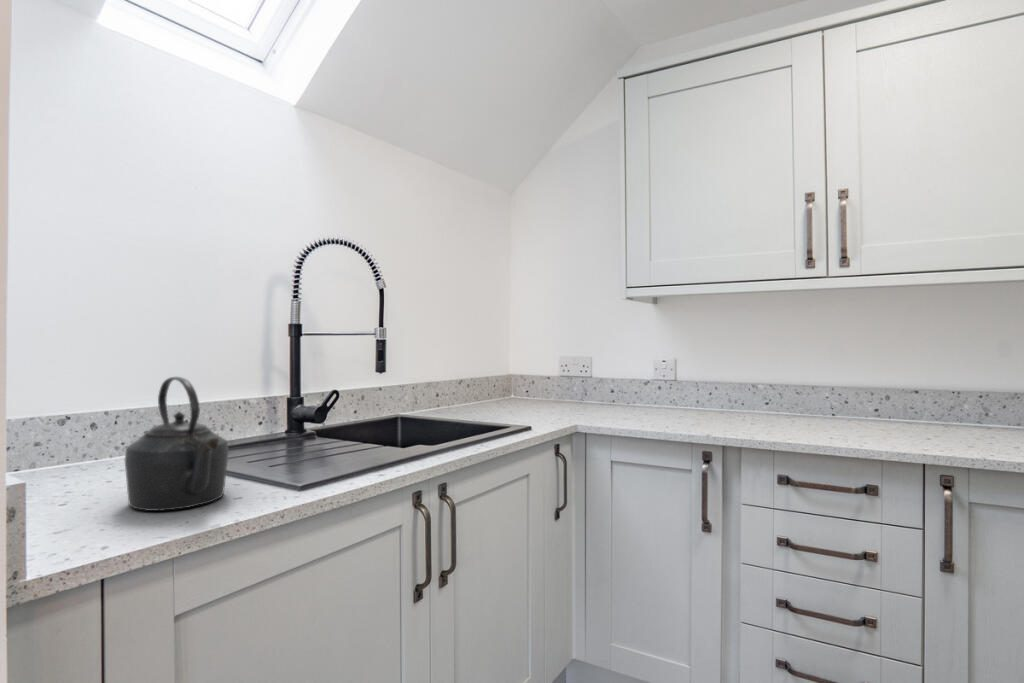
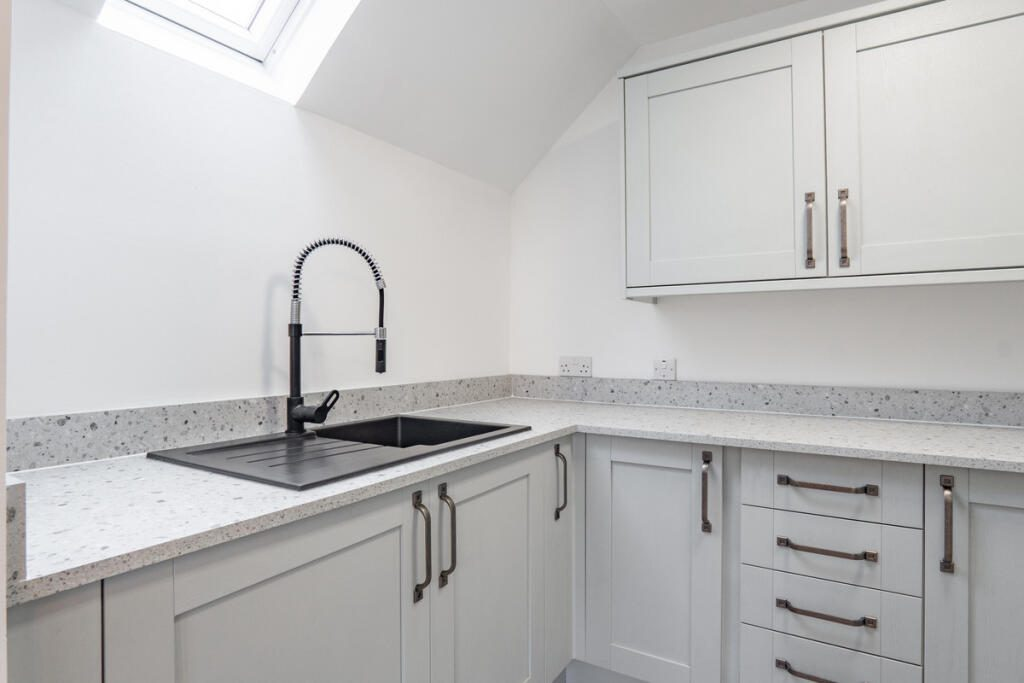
- kettle (186, 440)
